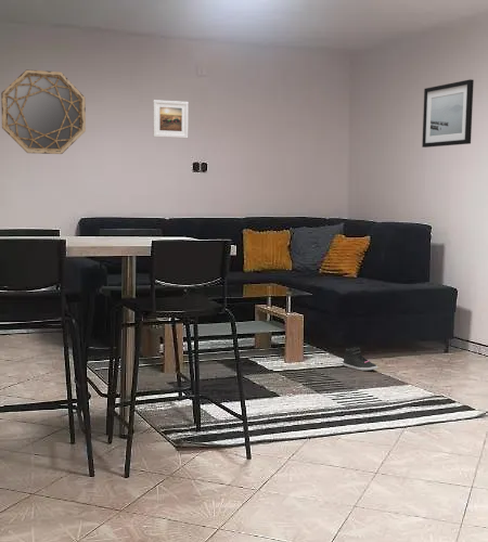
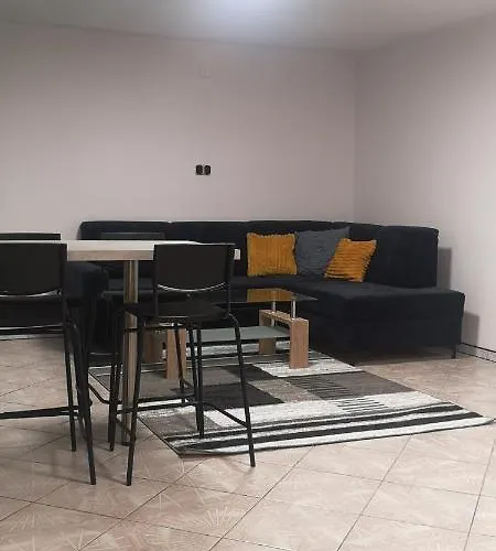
- wall art (446, 115)
- sneaker (359, 358)
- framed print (170, 118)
- home mirror (43, 112)
